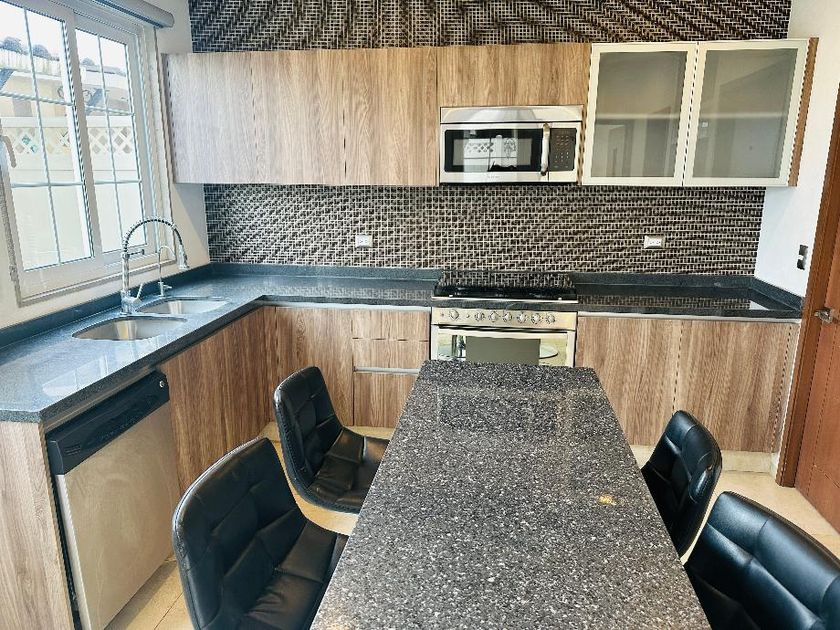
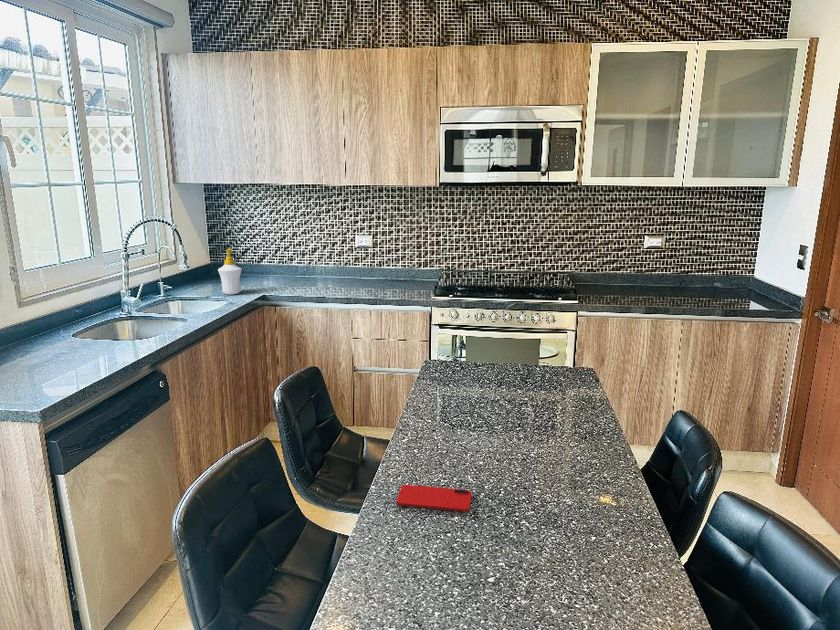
+ soap bottle (230, 271)
+ smartphone (434, 497)
